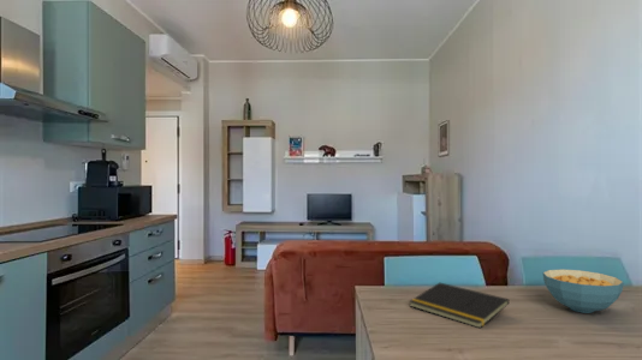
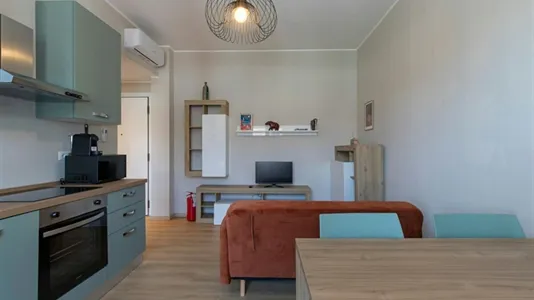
- notepad (457, 302)
- cereal bowl (581, 293)
